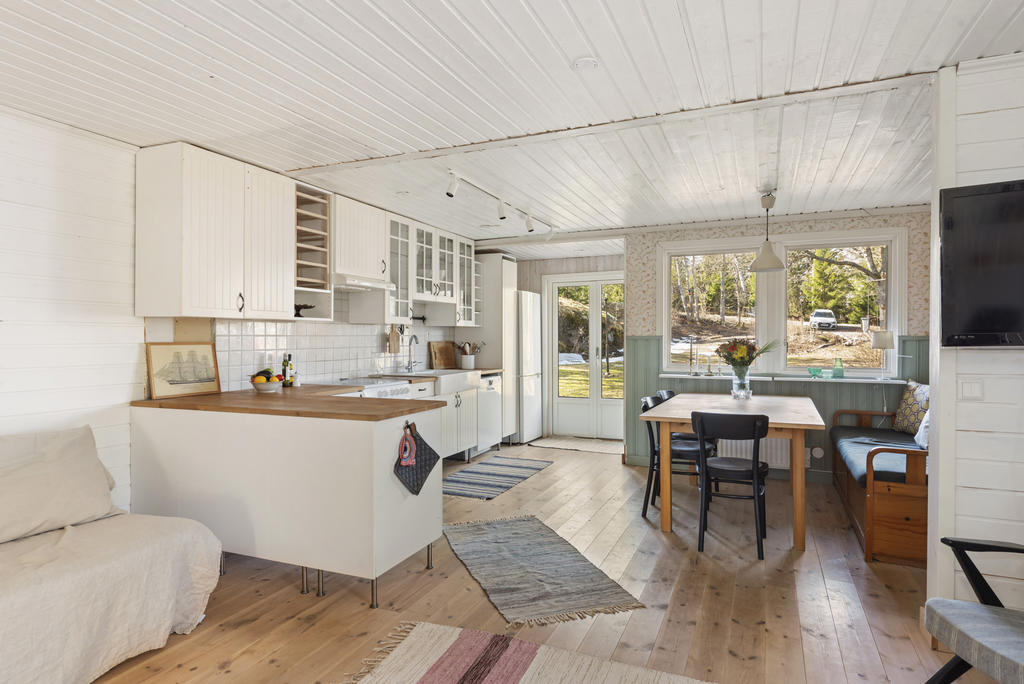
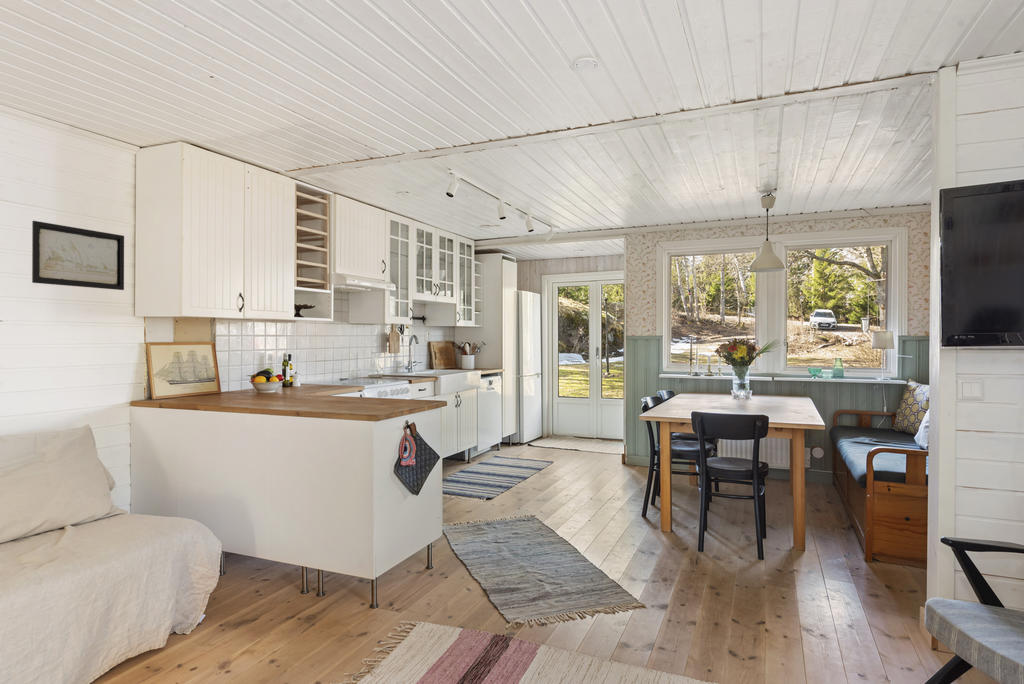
+ wall art (81, 257)
